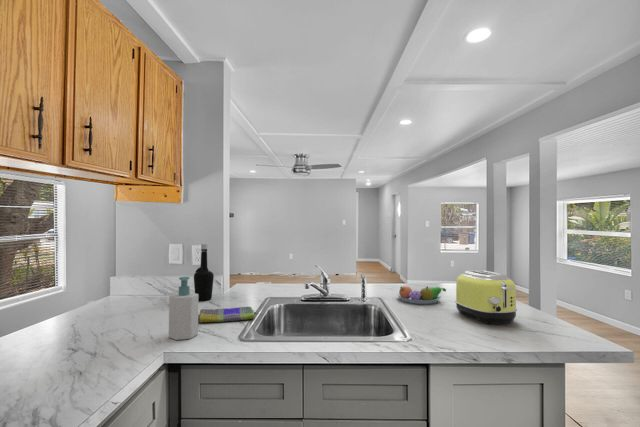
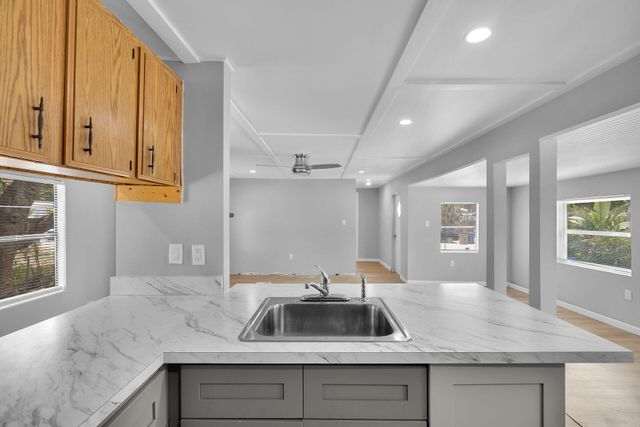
- soap bottle (183, 306)
- toaster (486, 295)
- fruit bowl (420, 291)
- bottle (203, 271)
- dish towel (226, 313)
